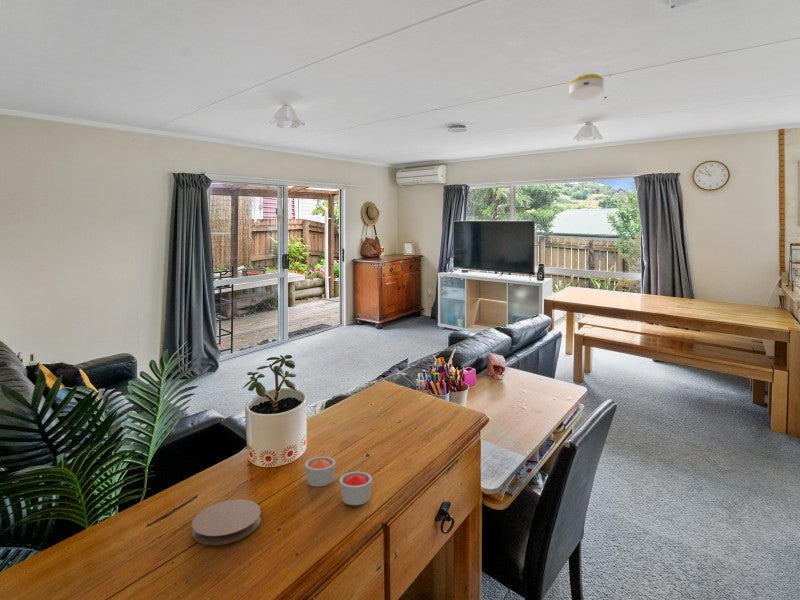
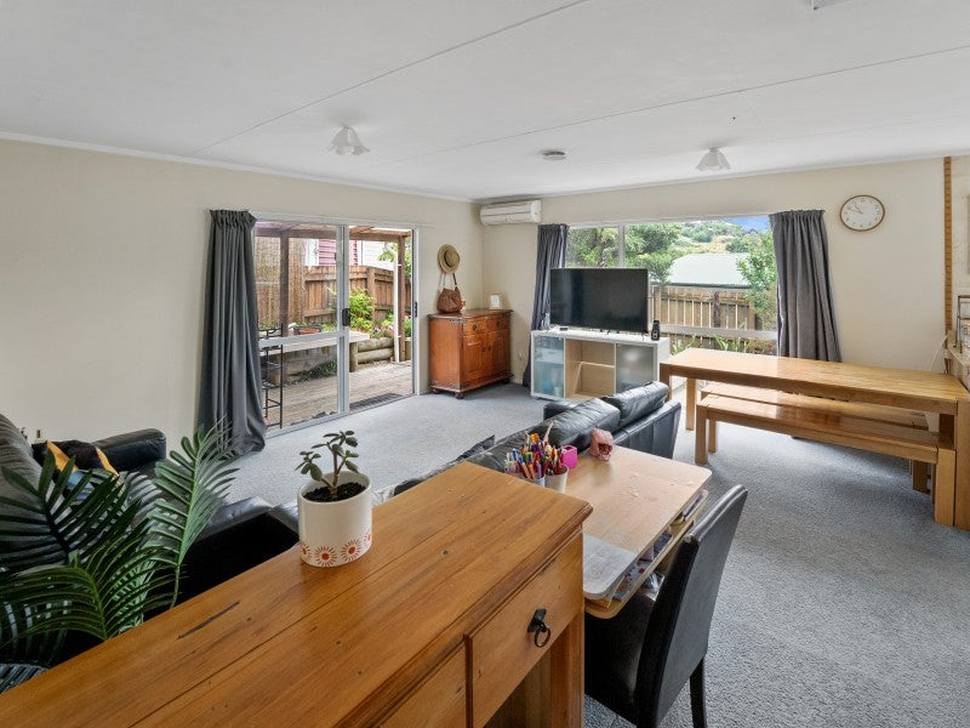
- coaster (227, 520)
- candle (340, 478)
- smoke detector (586, 86)
